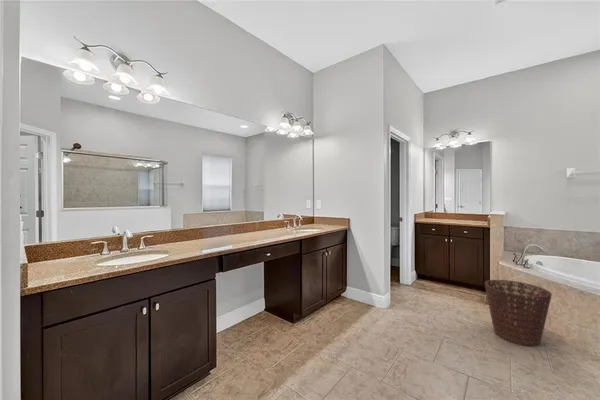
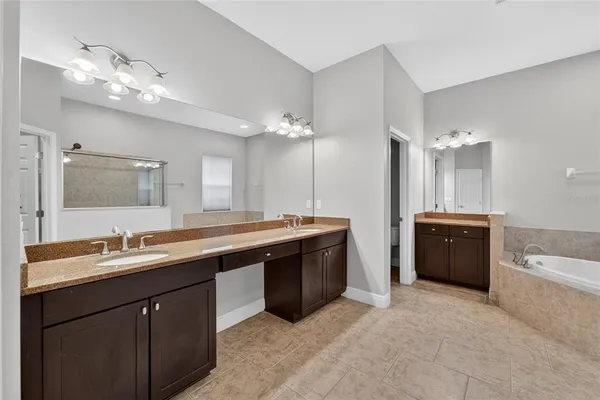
- basket (516, 311)
